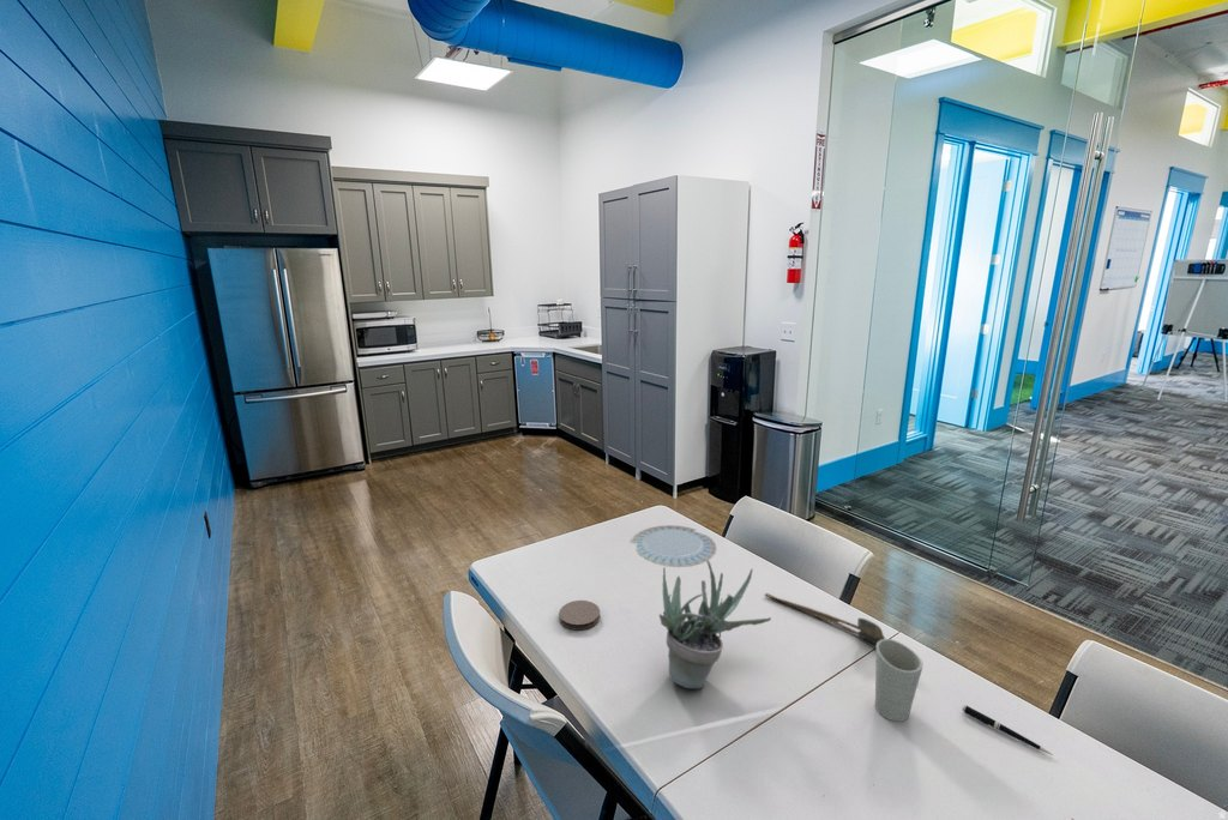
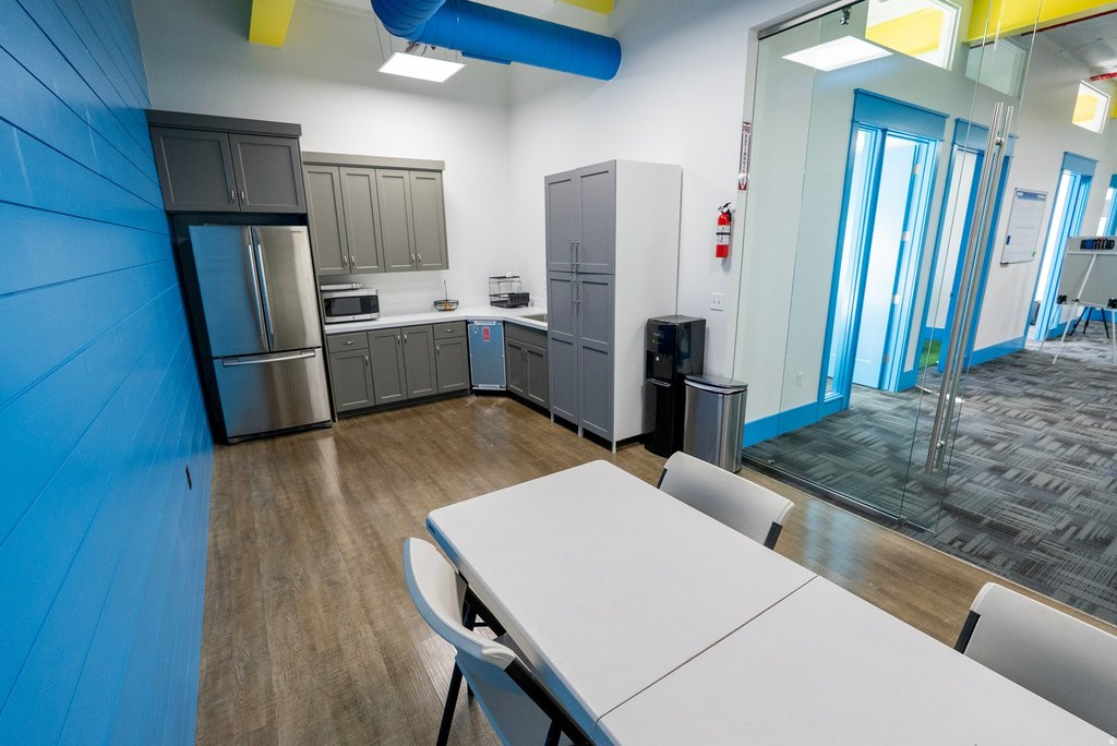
- chinaware (673, 543)
- coaster (579, 614)
- spoon (818, 610)
- cup (895, 680)
- pen (1006, 729)
- succulent plant (712, 616)
